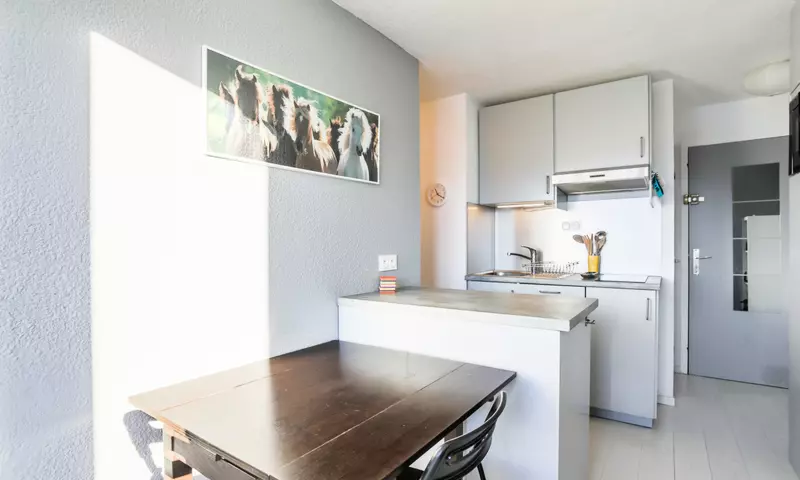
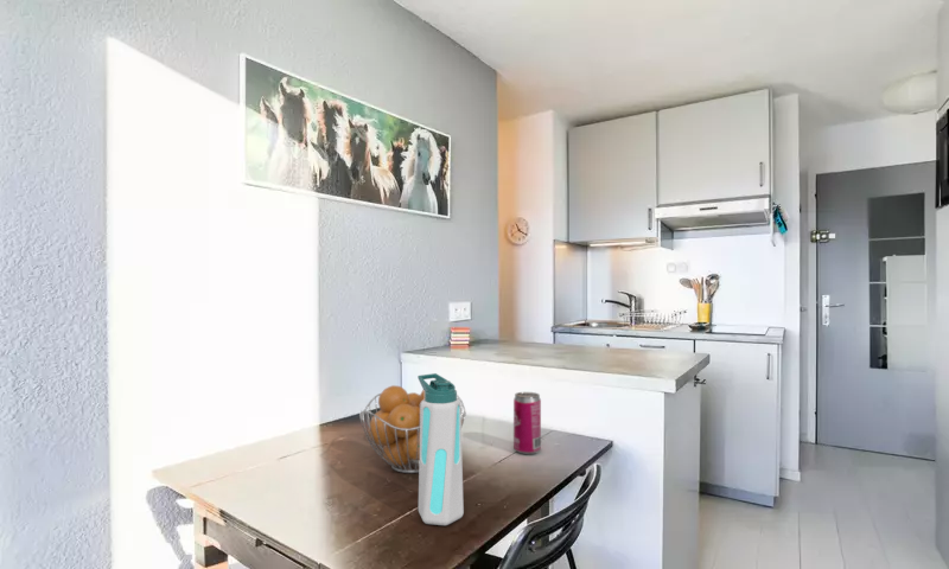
+ beverage can (527, 422)
+ water bottle (438, 446)
+ fruit basket (413, 424)
